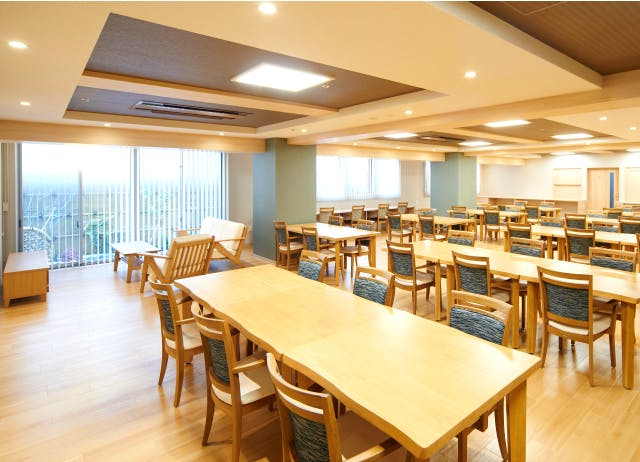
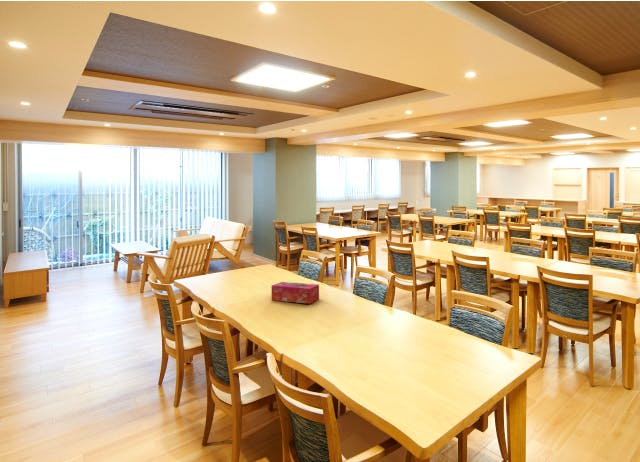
+ tissue box (295, 292)
